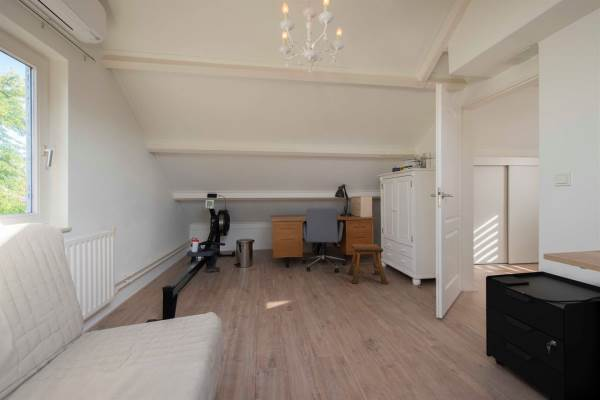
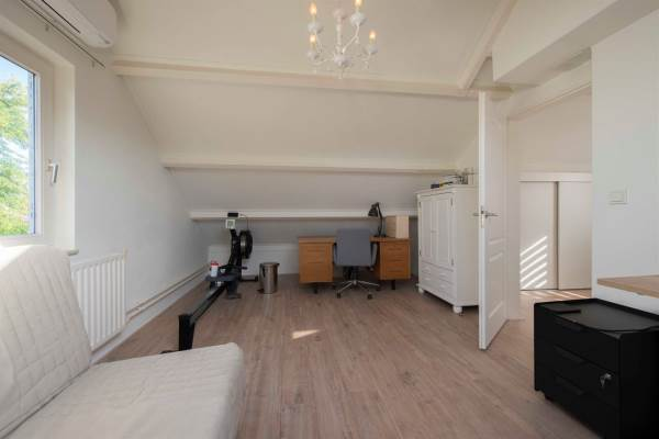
- stool (366, 263)
